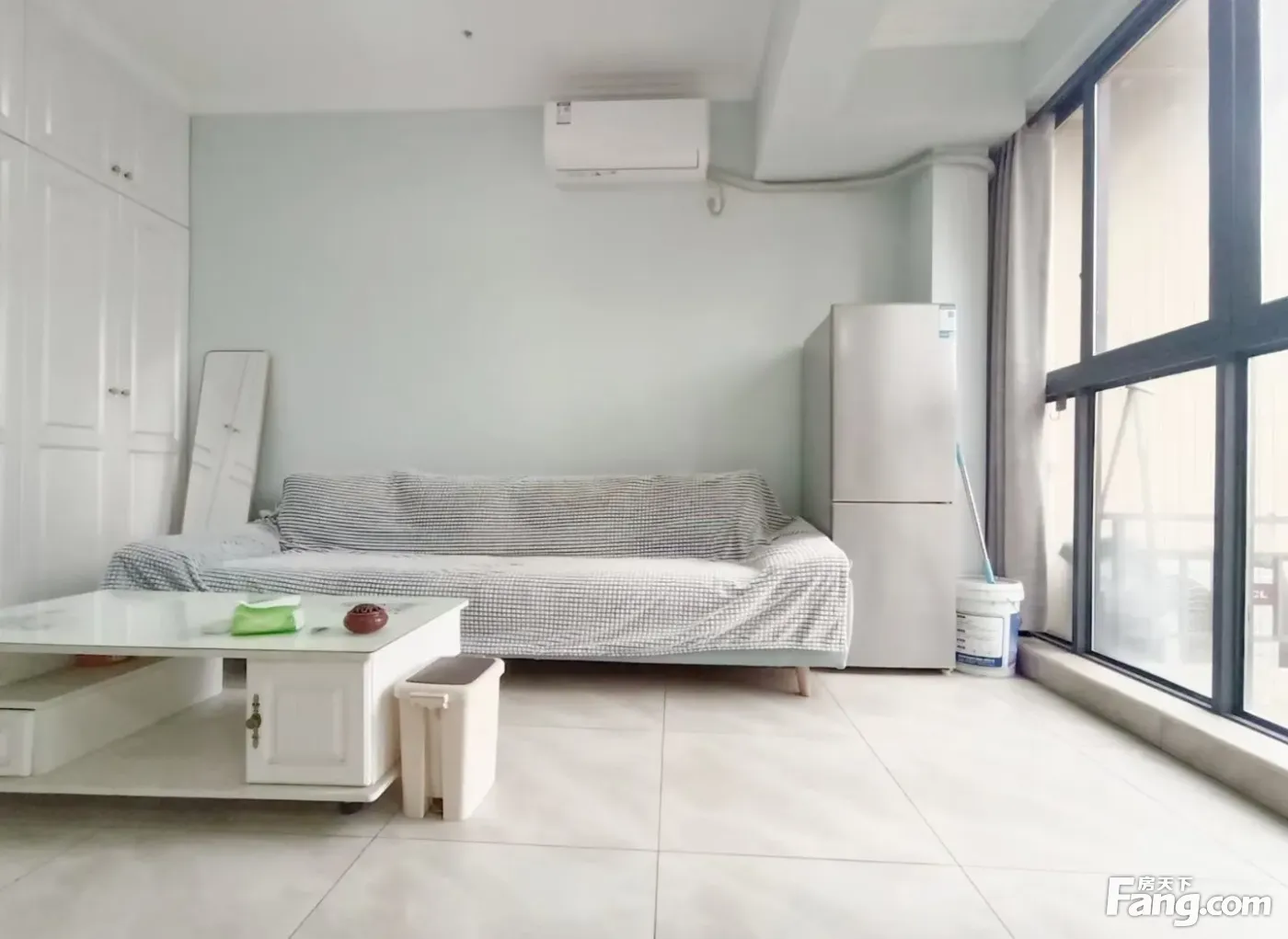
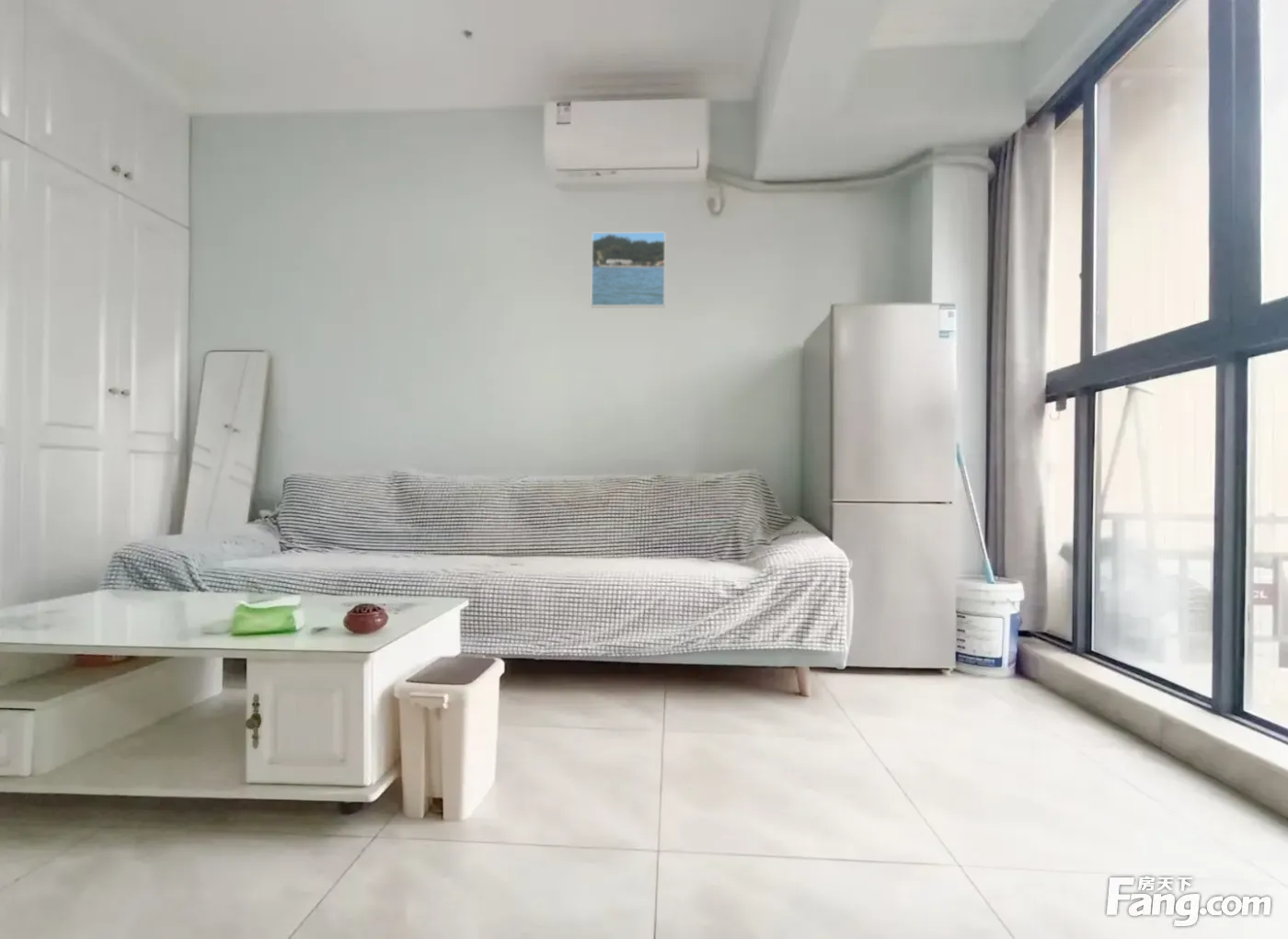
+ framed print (628, 269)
